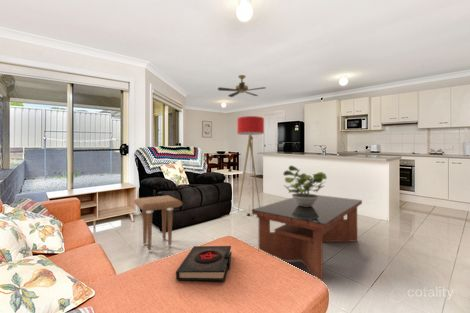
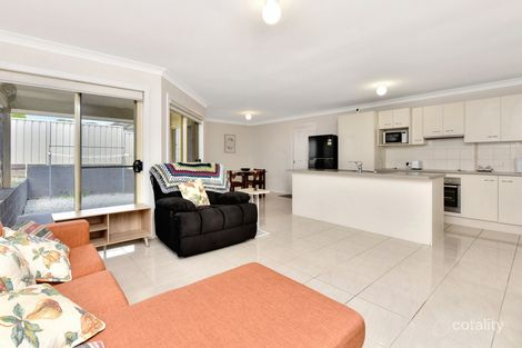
- coffee table (312, 227)
- book (207, 259)
- potted plant (303, 185)
- ceiling fan (241, 83)
- floor lamp (252, 165)
- side table (162, 222)
